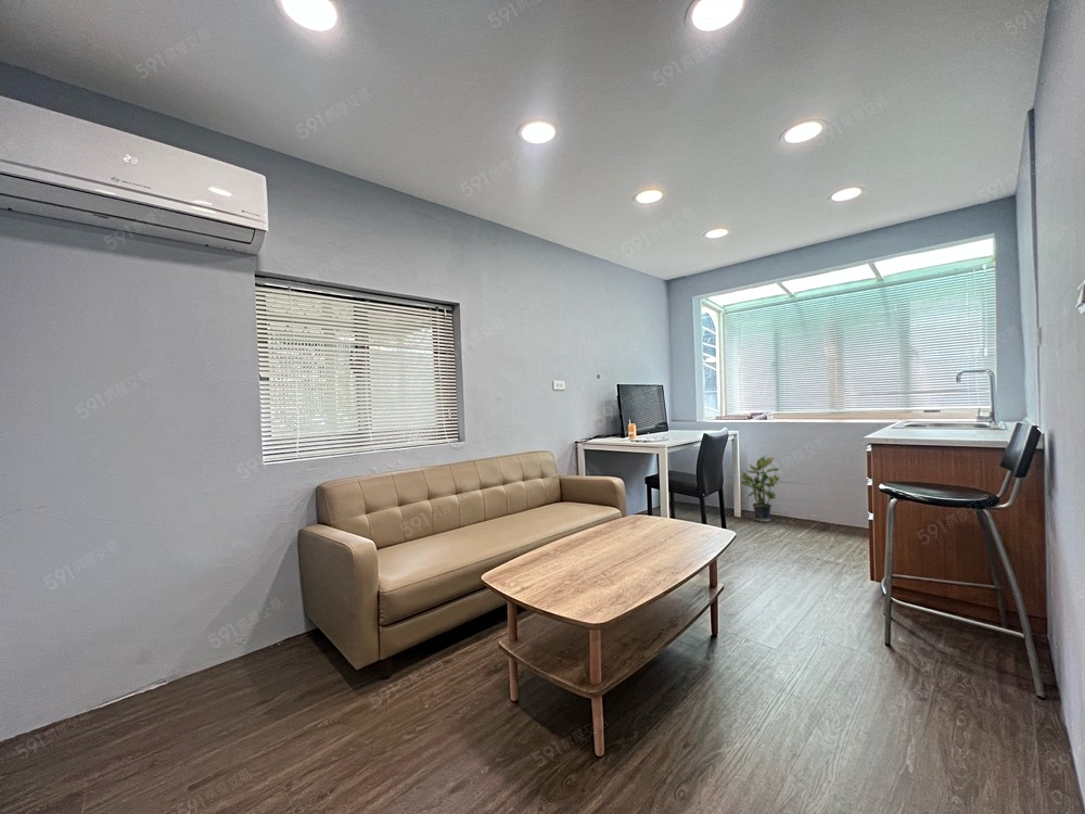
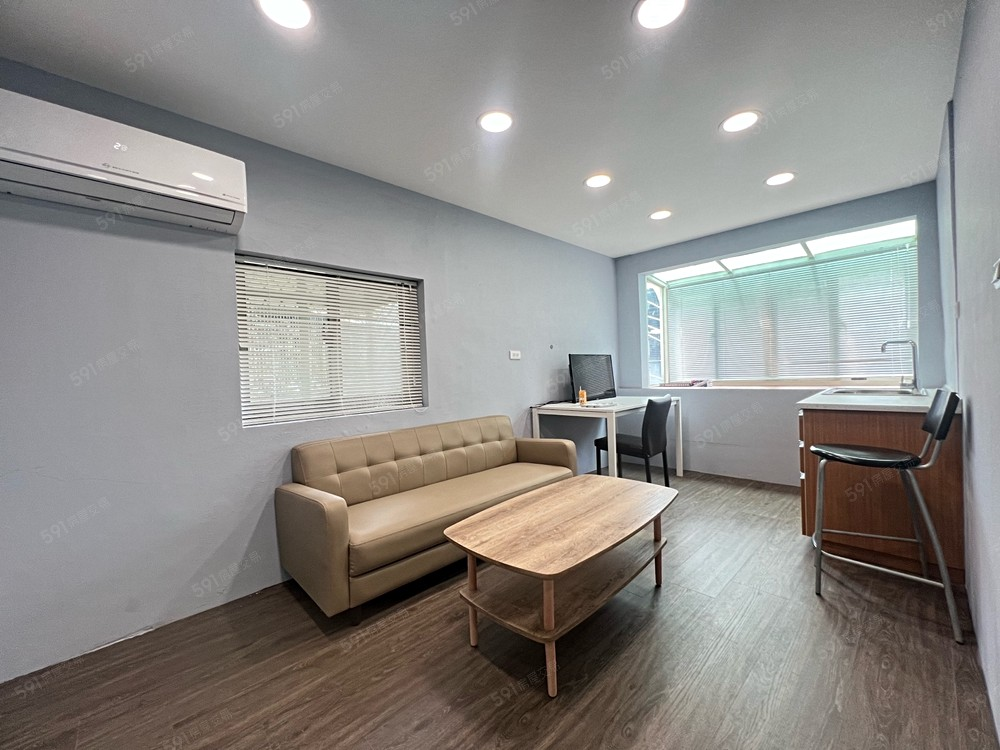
- potted plant (760, 487)
